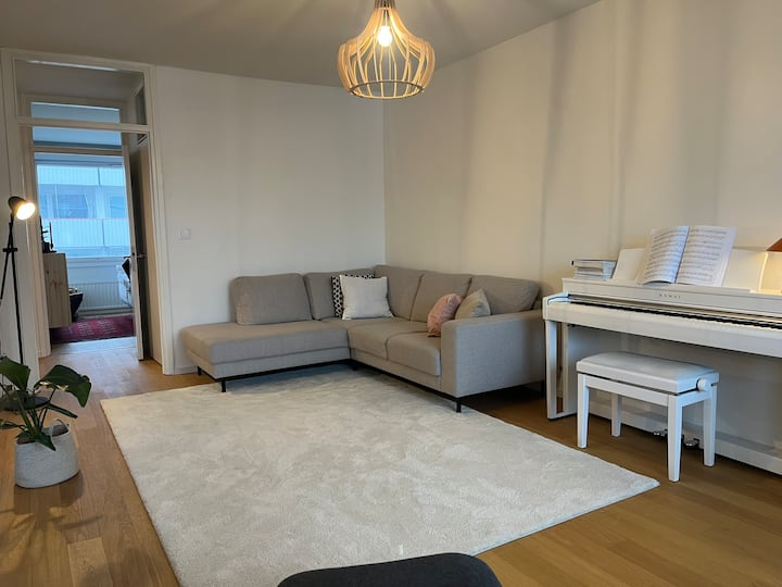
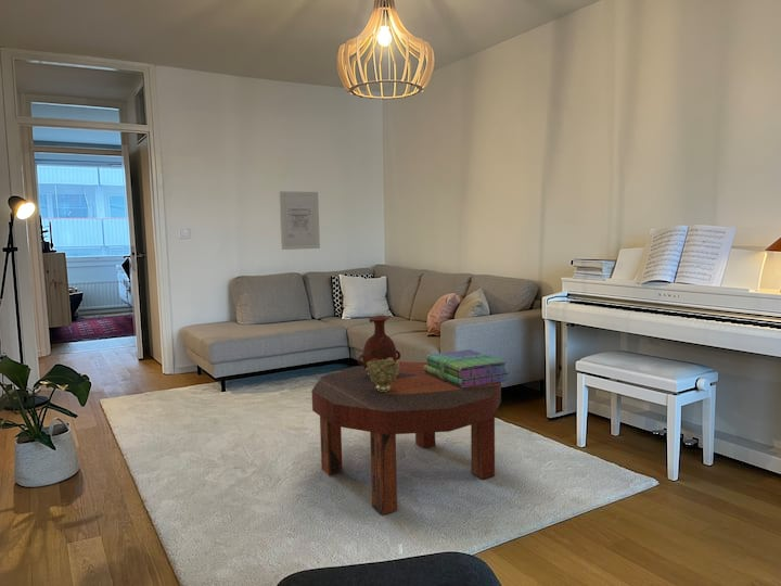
+ vase (379, 346)
+ stack of books (465, 367)
+ coffee table (408, 426)
+ wall art (299, 220)
+ decorative bowl (383, 374)
